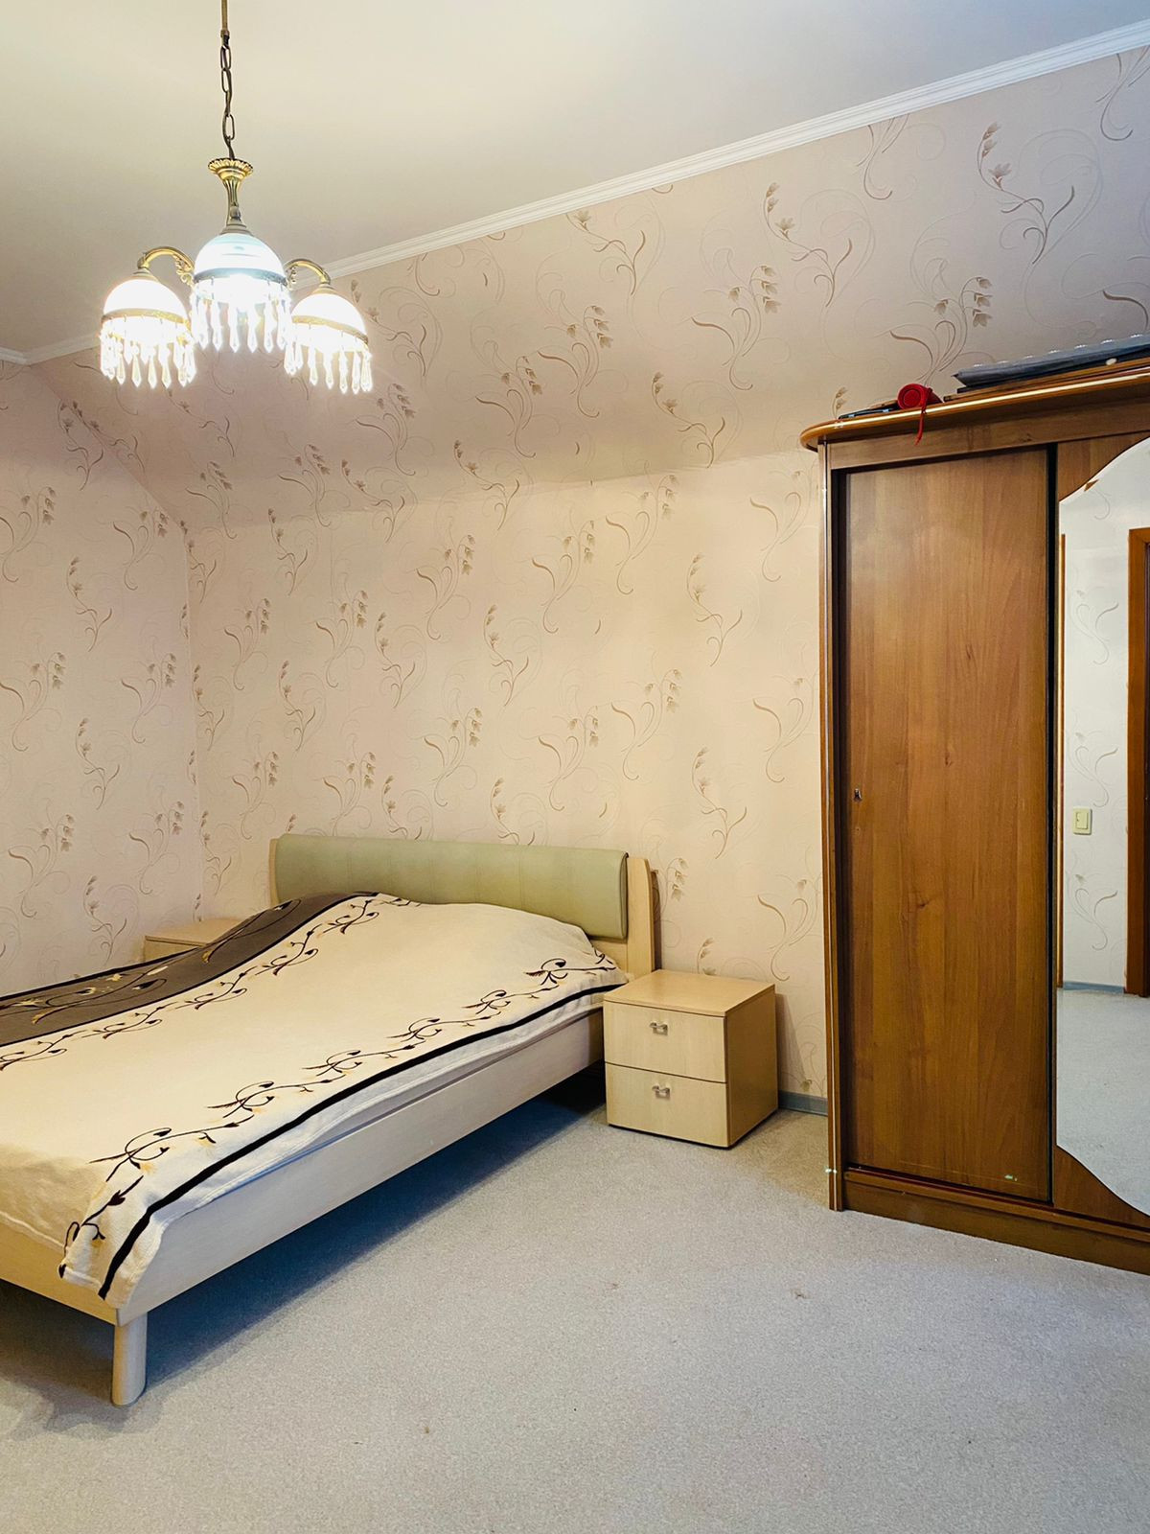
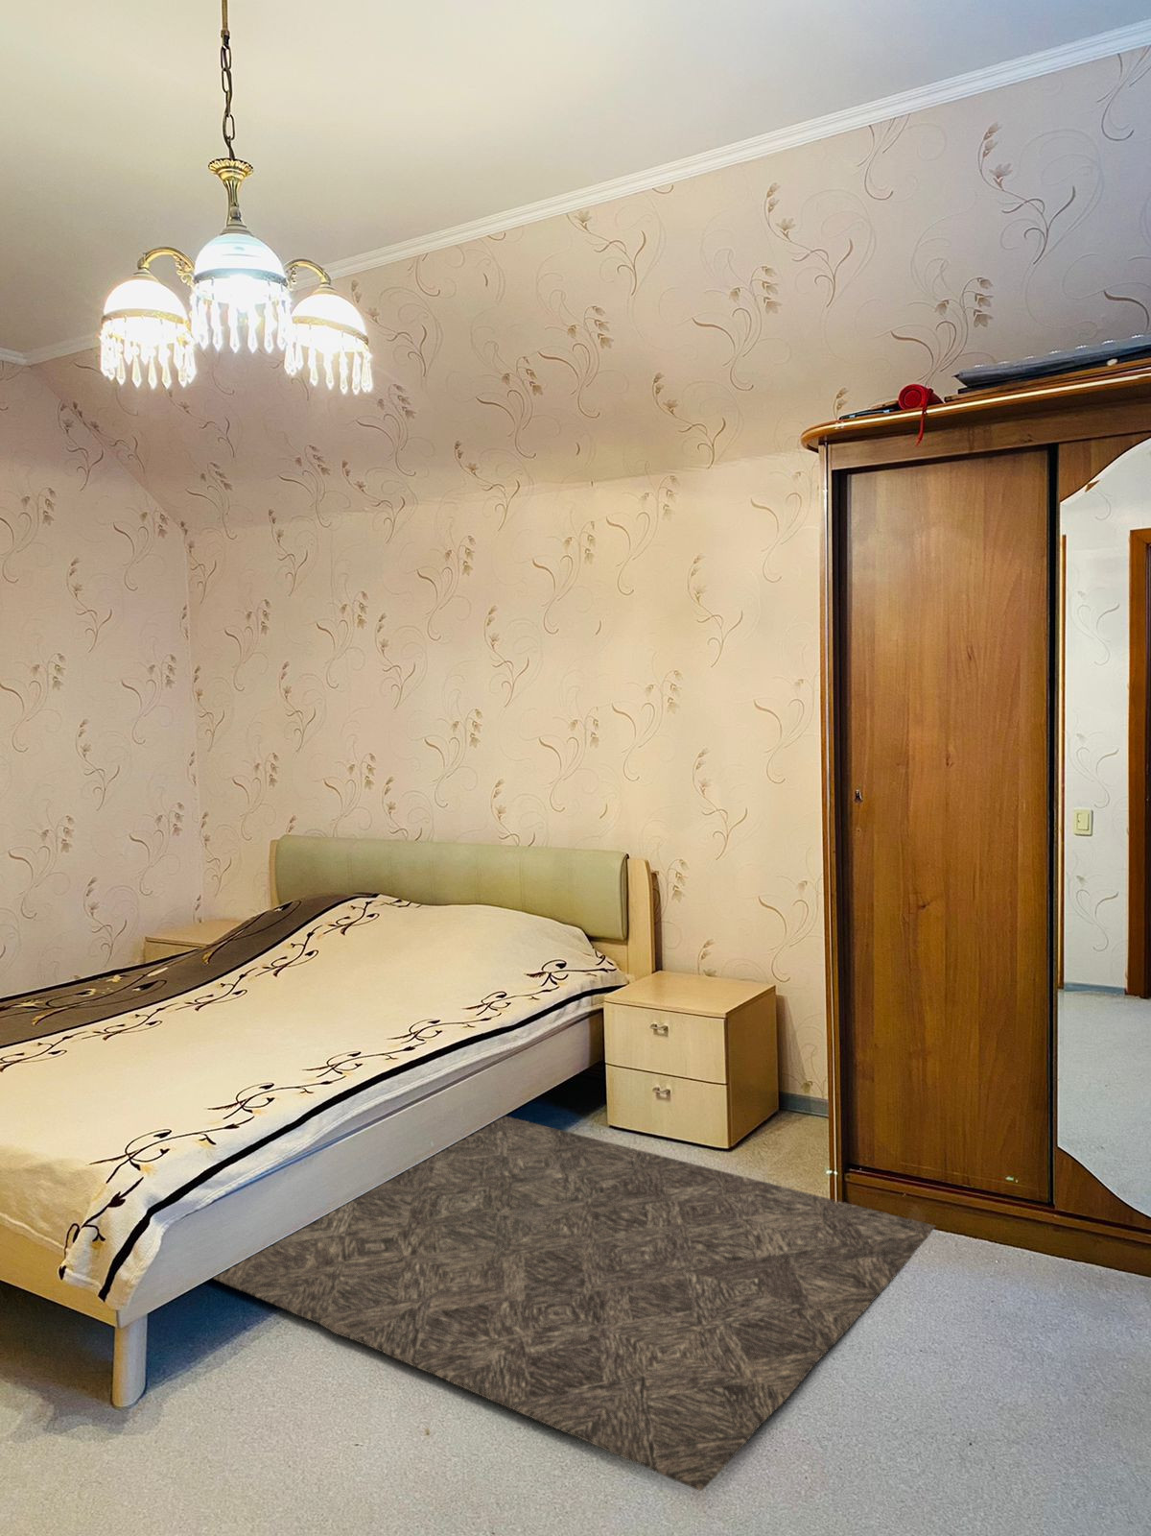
+ rug (502, 1215)
